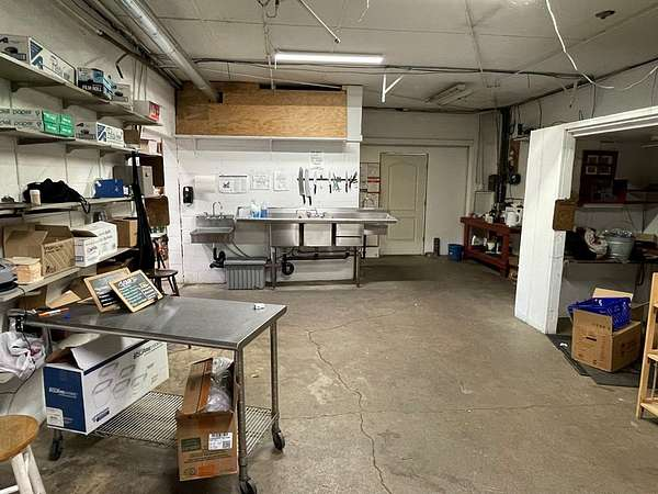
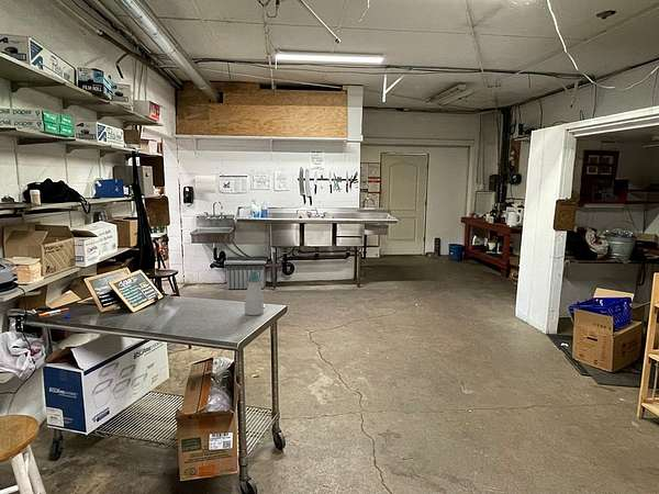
+ soap bottle (254, 292)
